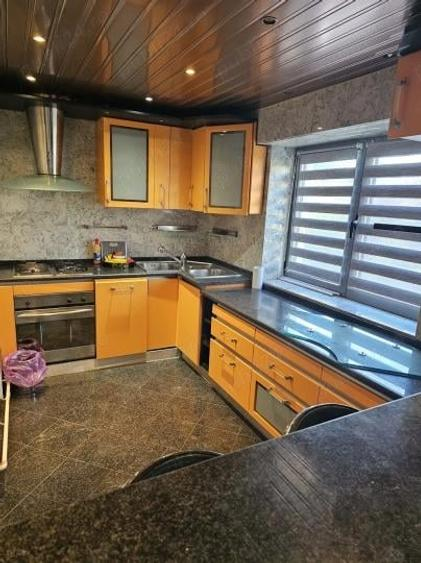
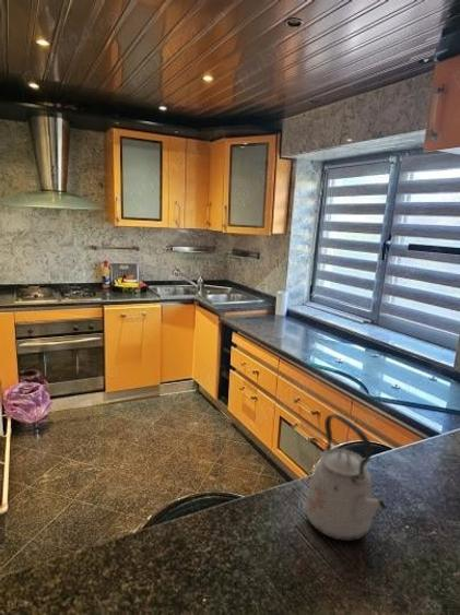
+ kettle (350, 481)
